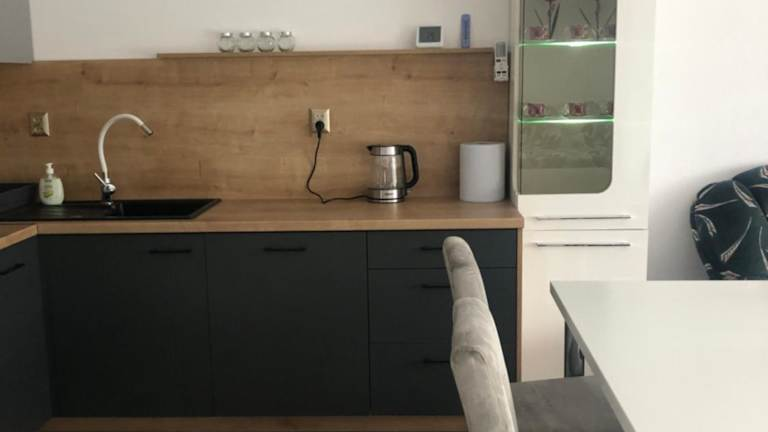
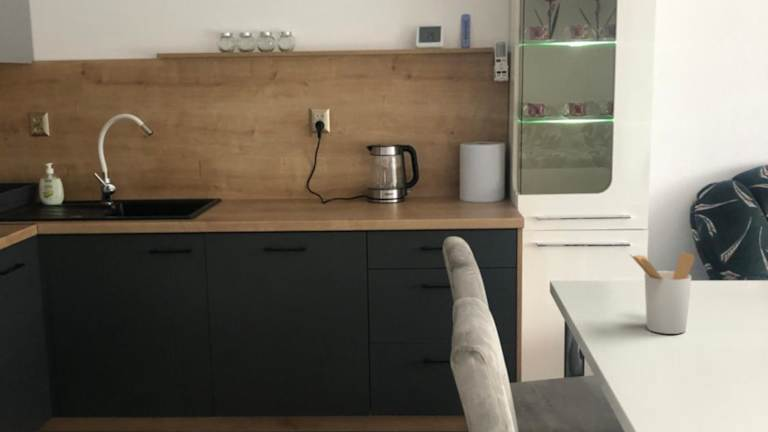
+ utensil holder (658, 290)
